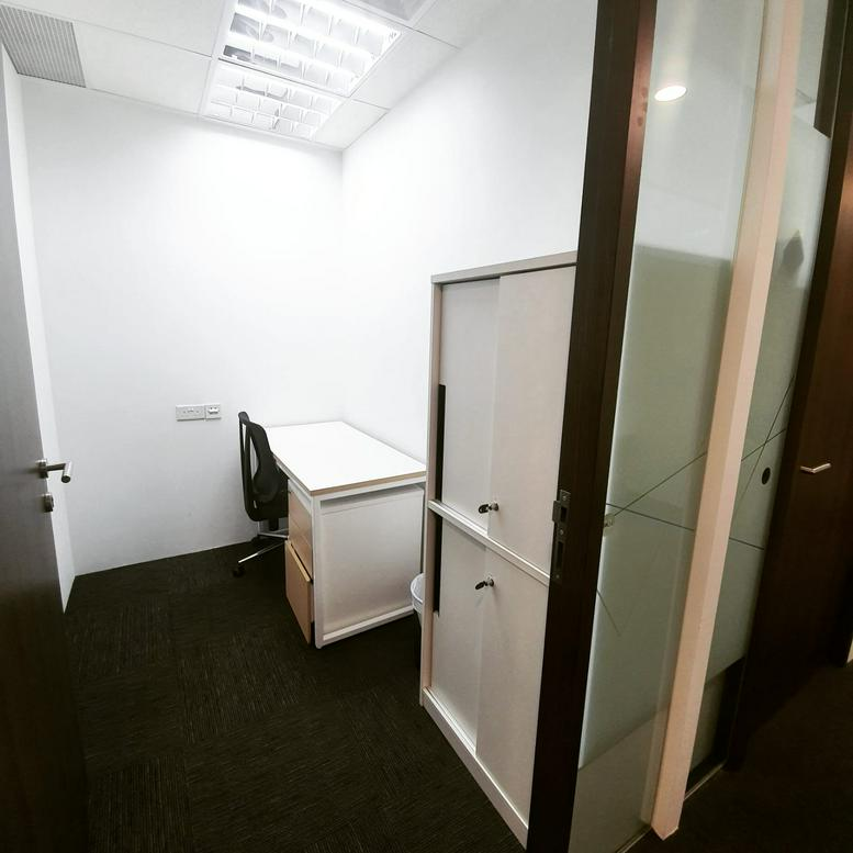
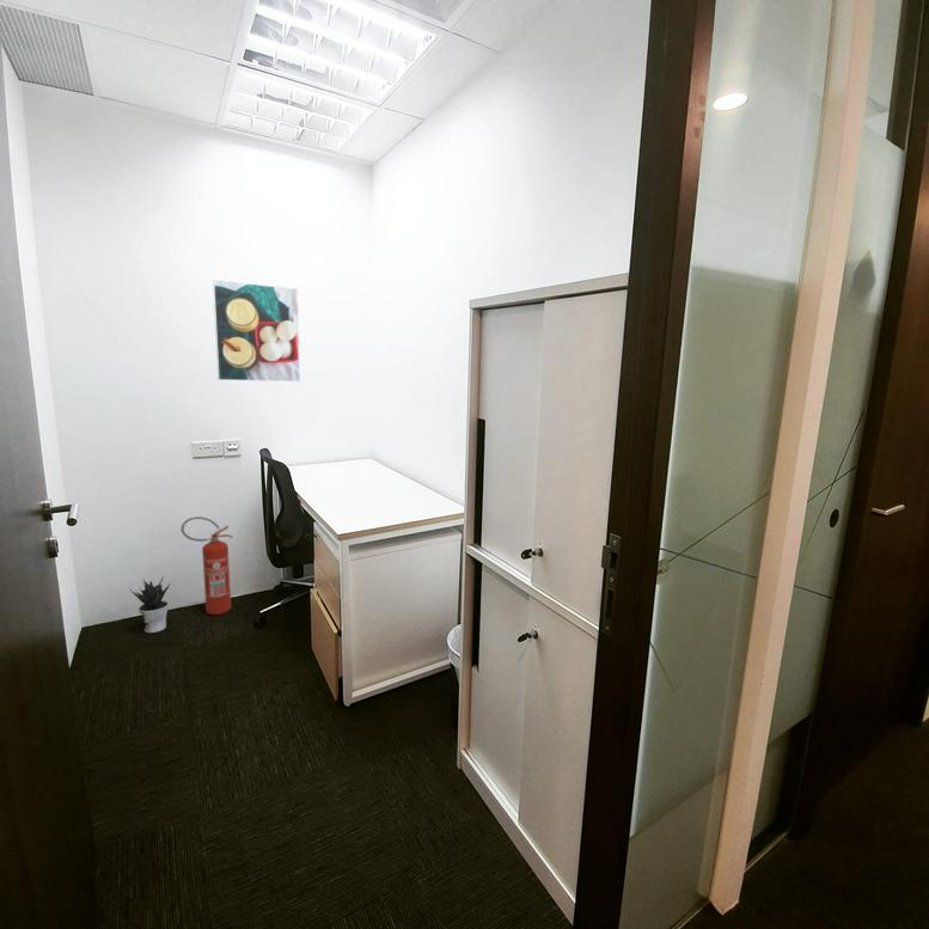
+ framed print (258, 332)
+ fire extinguisher (209, 564)
+ potted plant (151, 604)
